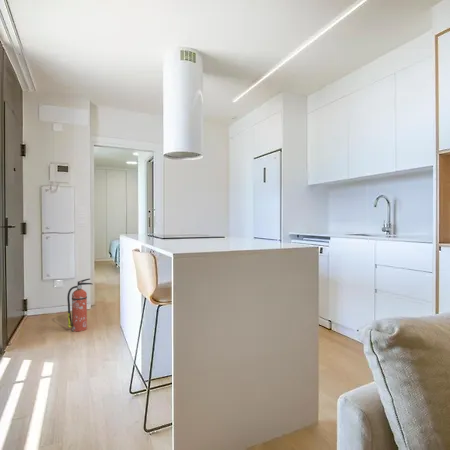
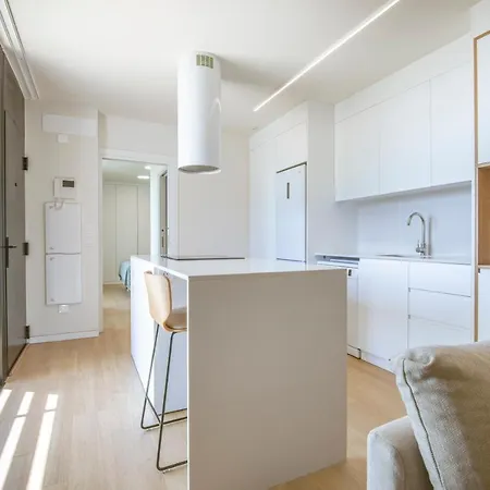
- fire extinguisher (80, 304)
